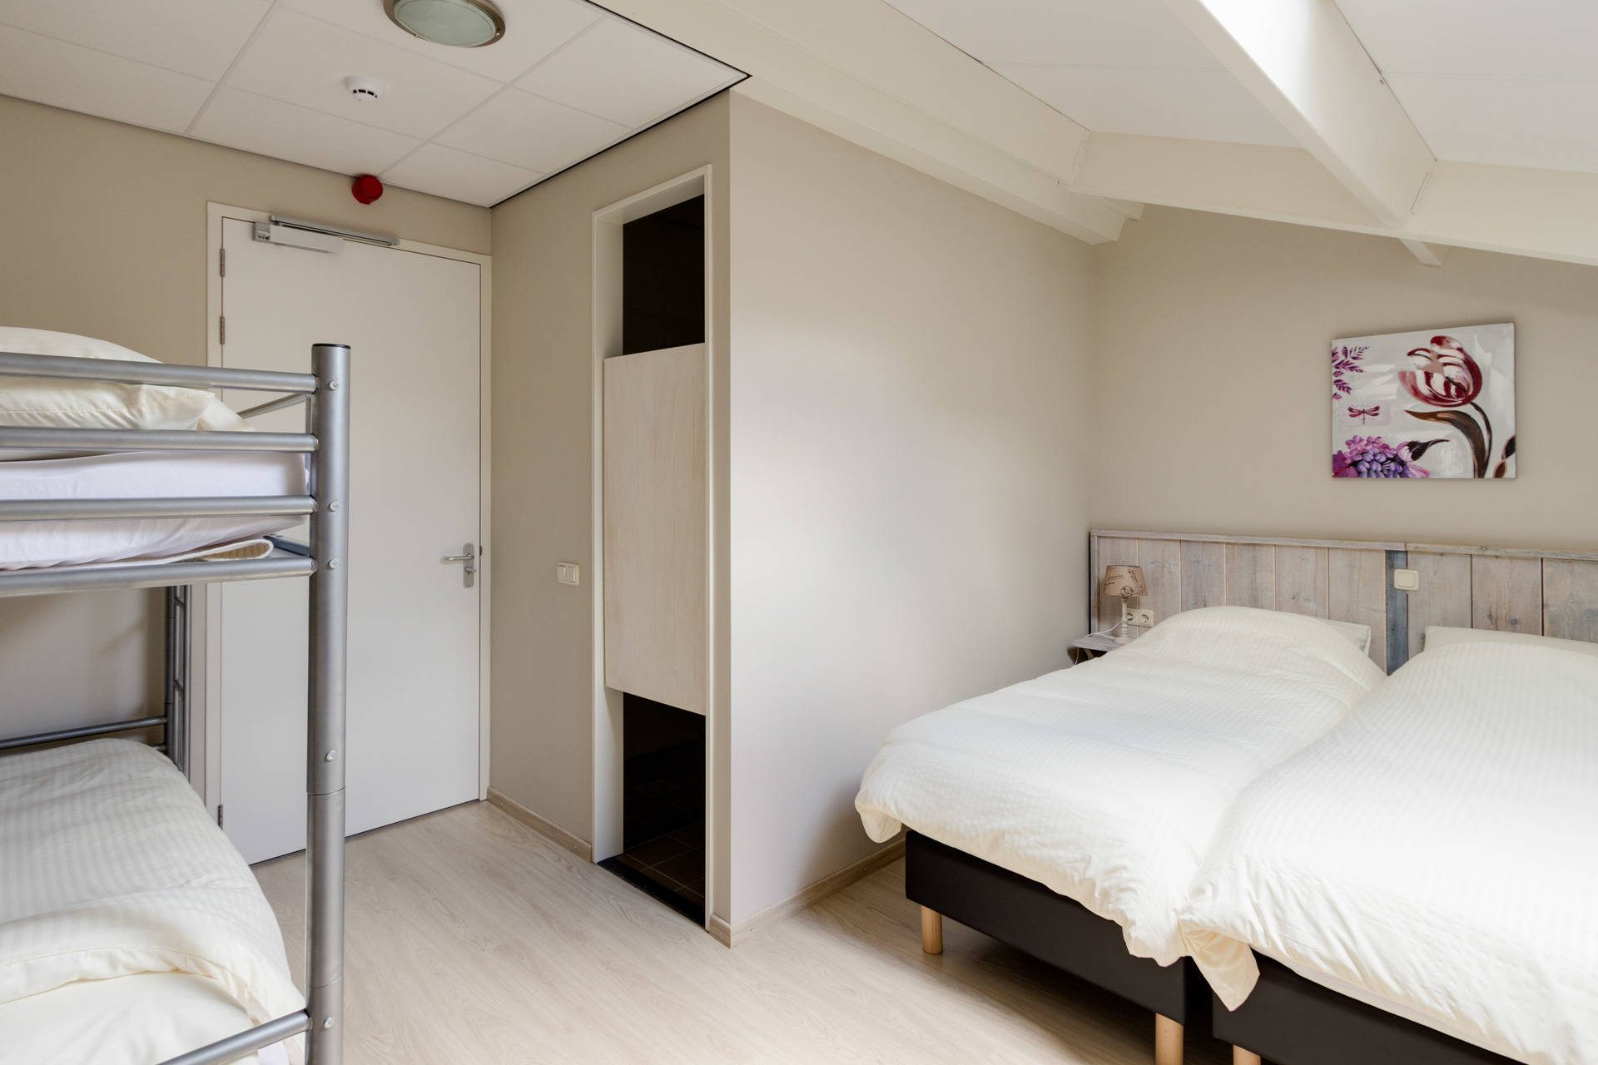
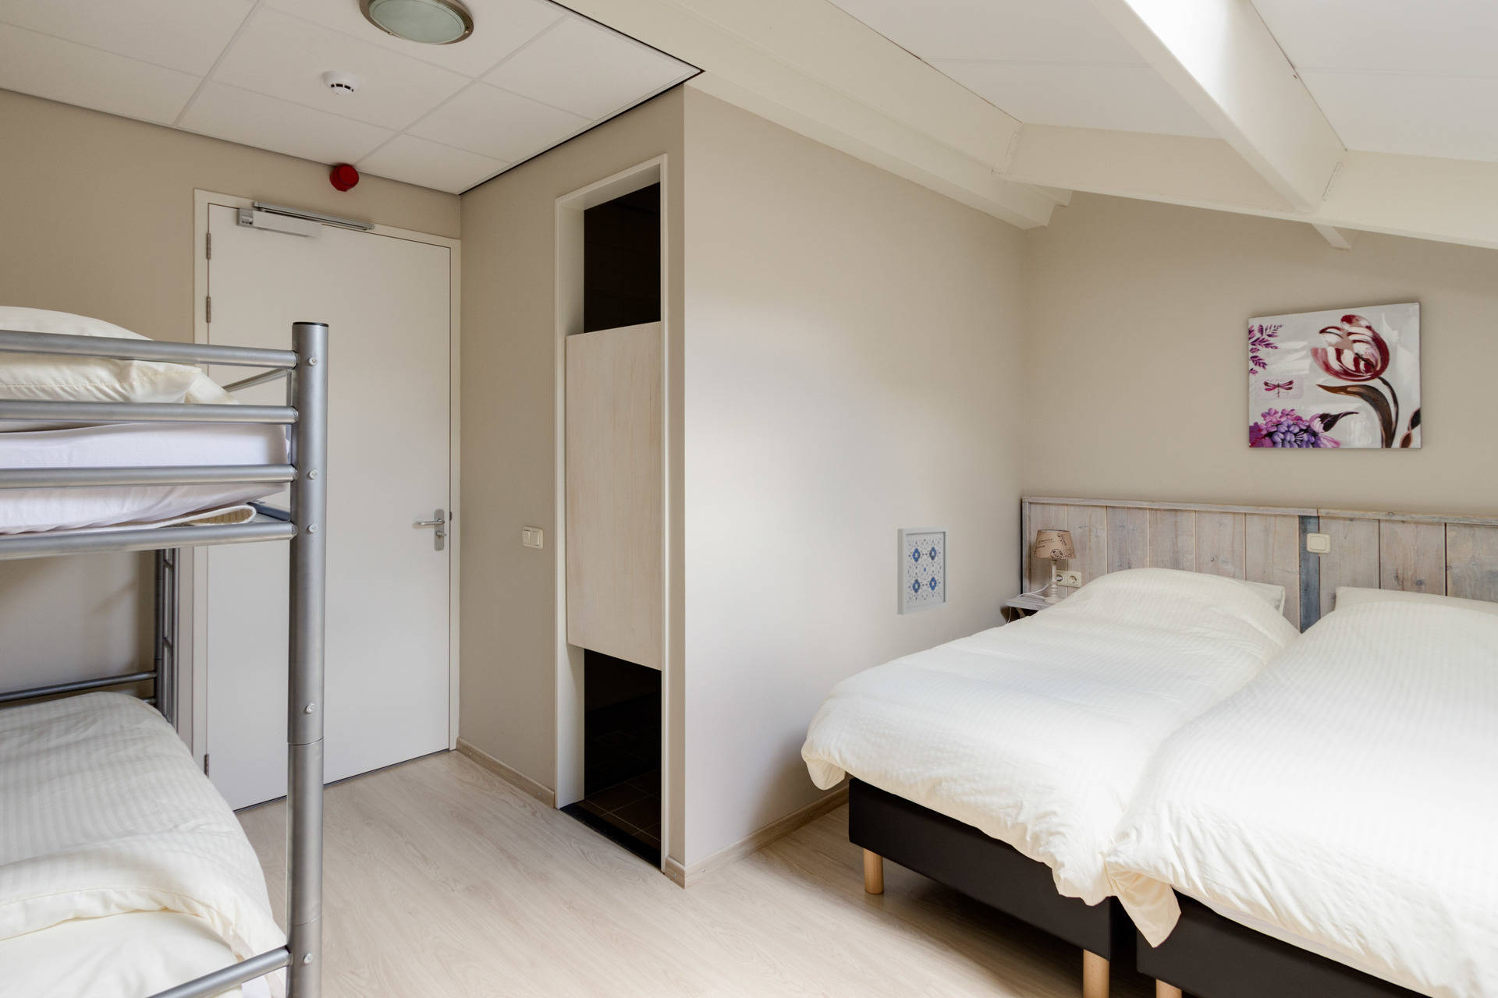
+ wall art (923, 568)
